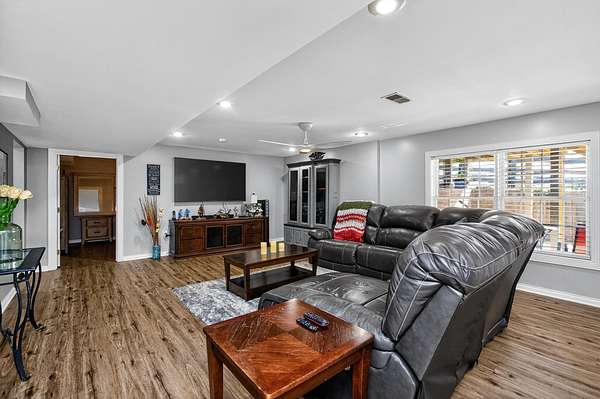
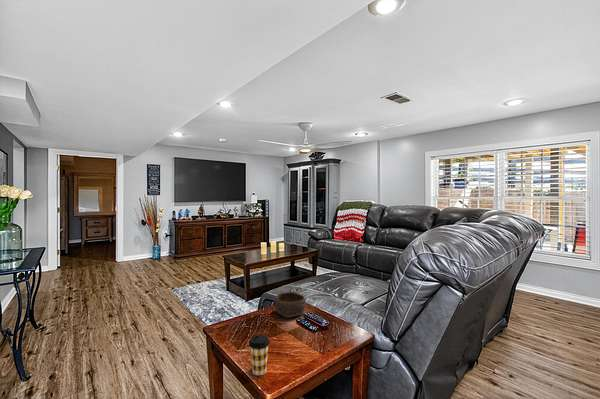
+ coffee cup (259, 355)
+ bowl (290, 304)
